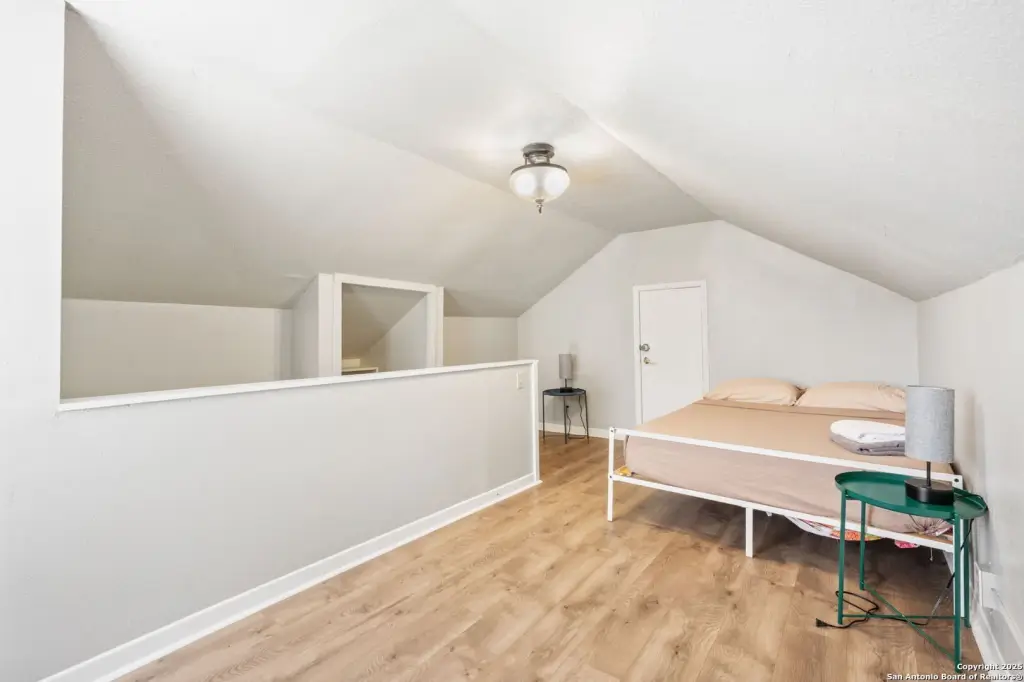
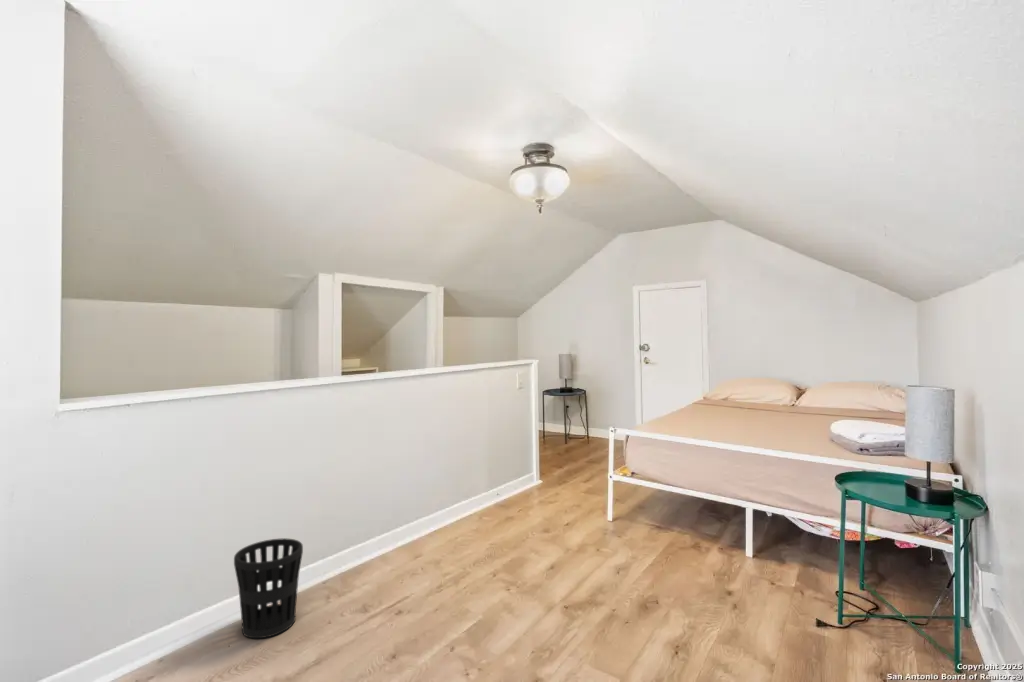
+ wastebasket (270, 589)
